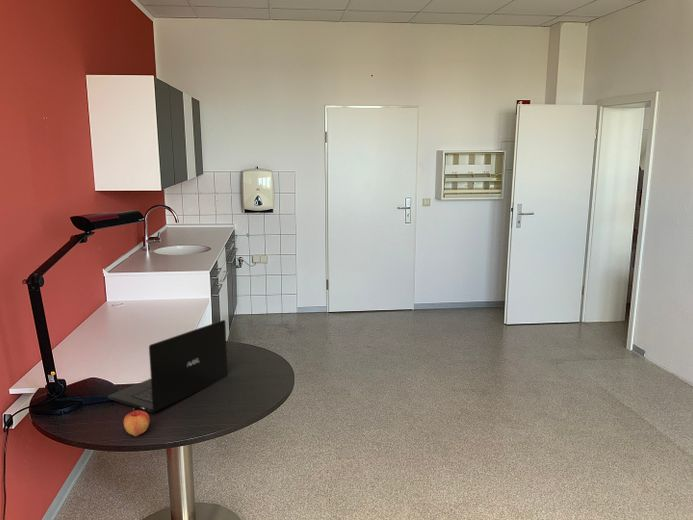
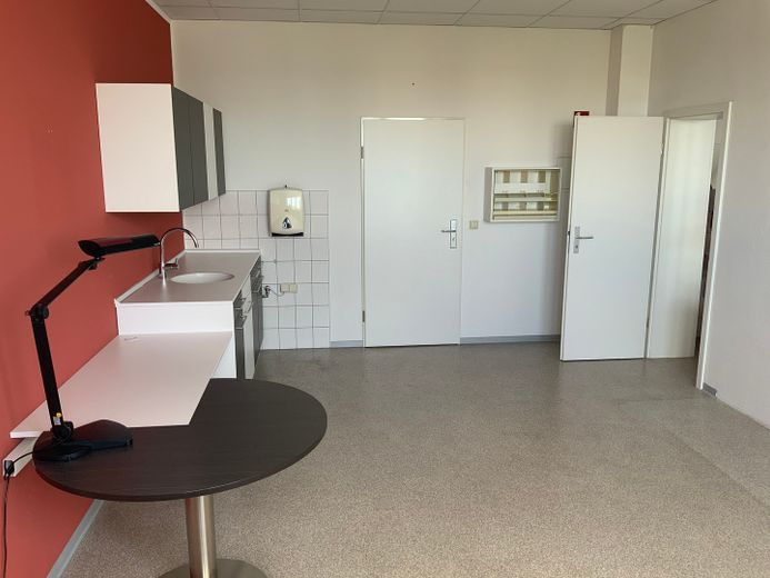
- apple (136, 421)
- laptop (168, 357)
